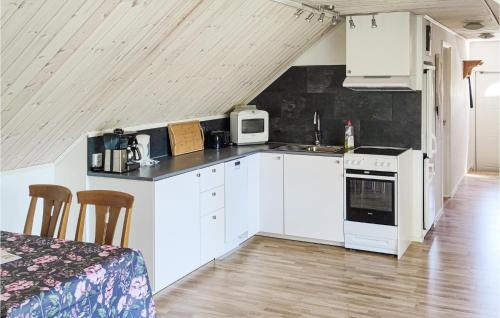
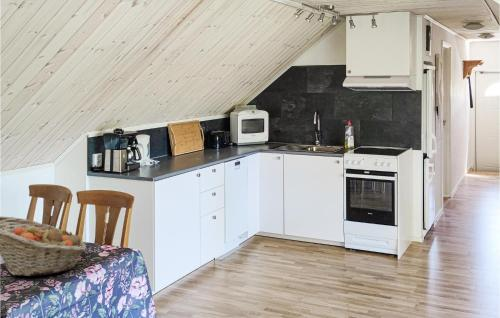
+ fruit basket (36, 242)
